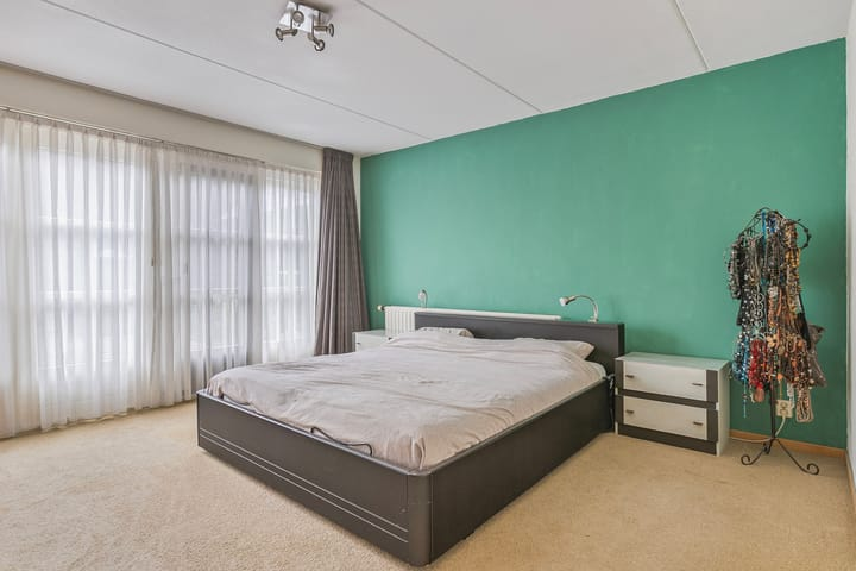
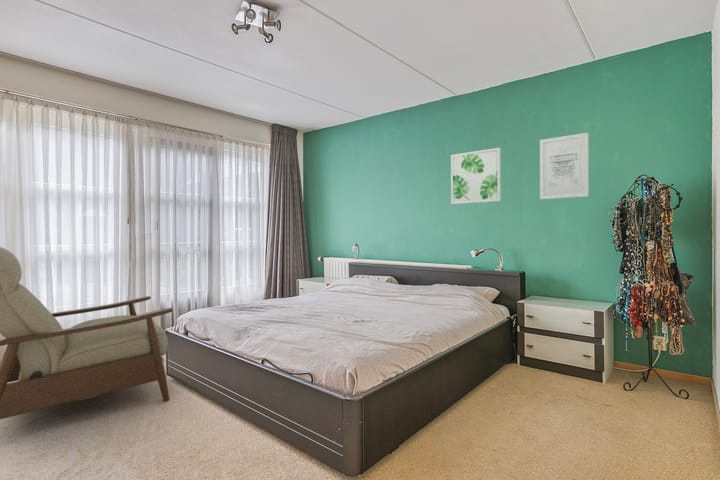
+ chair (77, 324)
+ wall art (474, 177)
+ wall art (563, 167)
